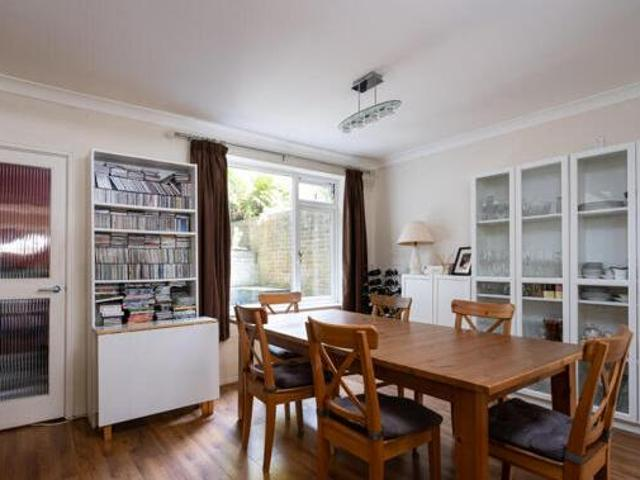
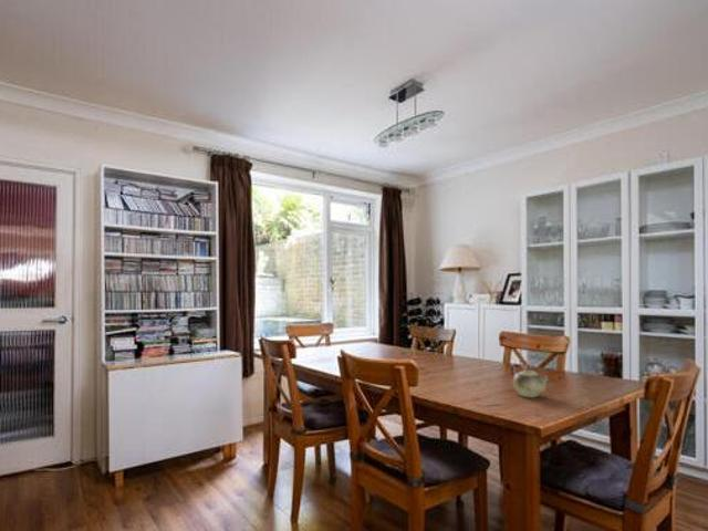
+ teapot (530, 381)
